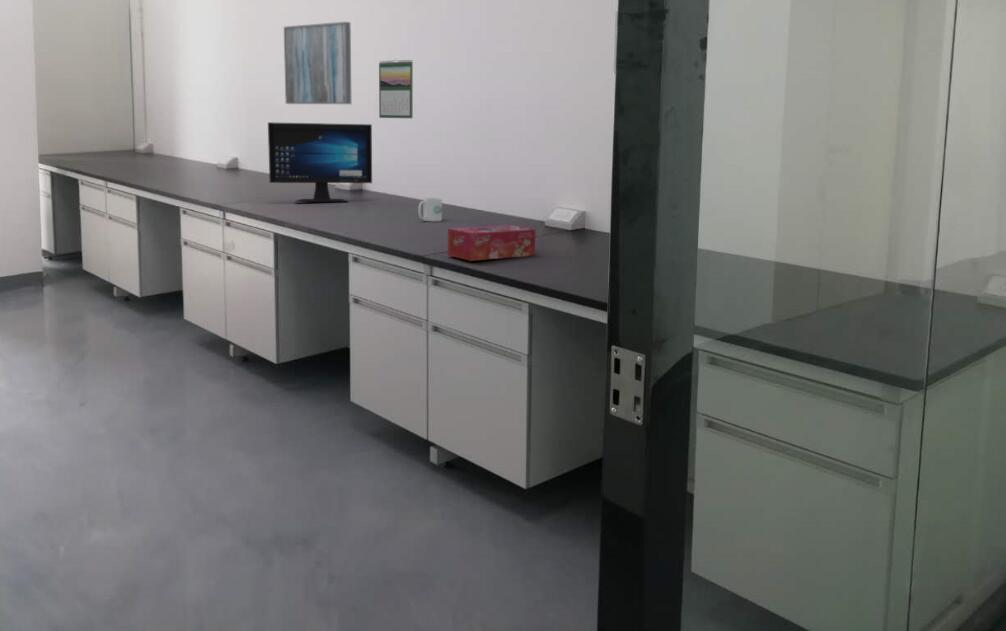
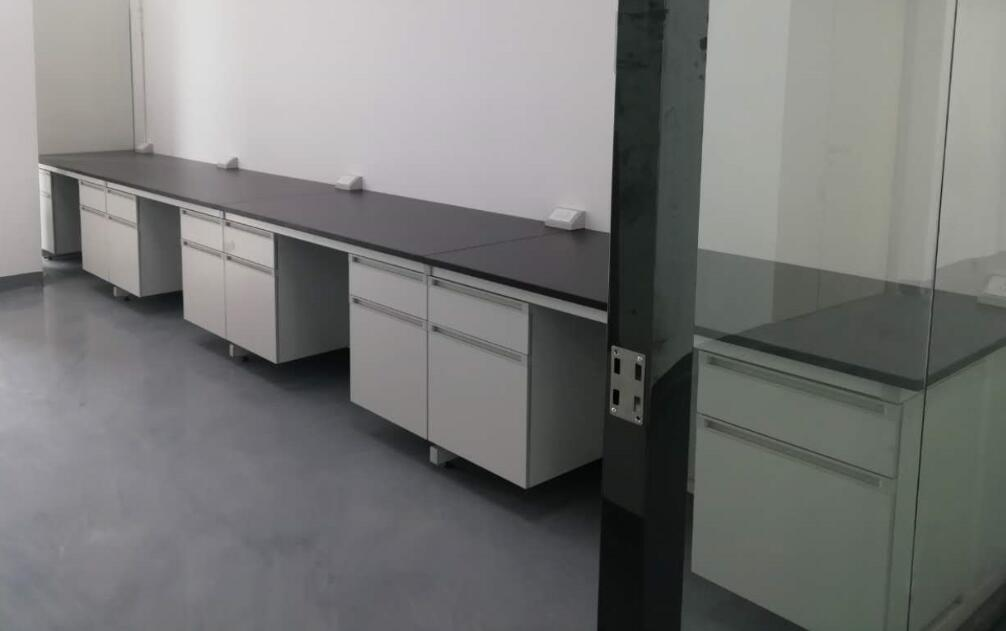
- tissue box (491, 242)
- computer monitor (320, 162)
- wall art (316, 64)
- calendar (395, 88)
- mug (429, 209)
